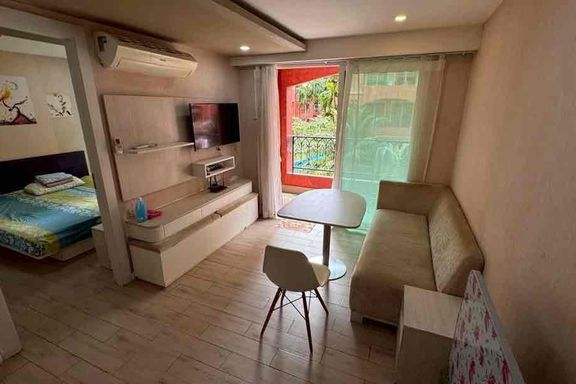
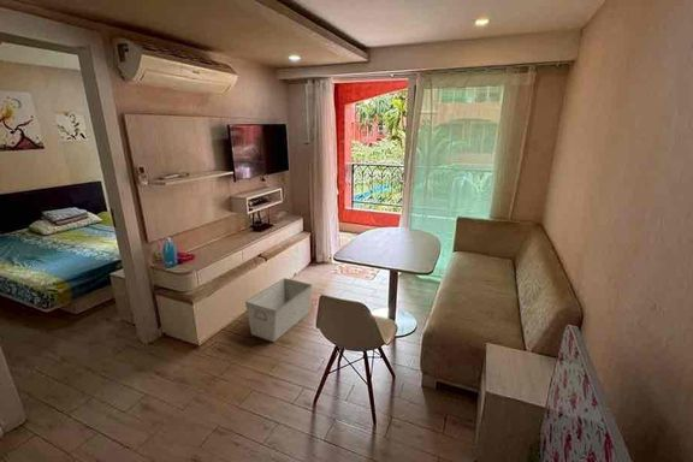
+ storage bin (280, 307)
